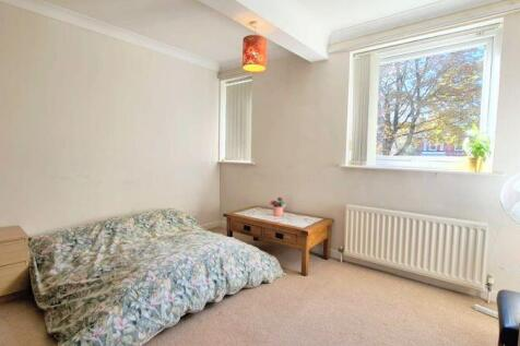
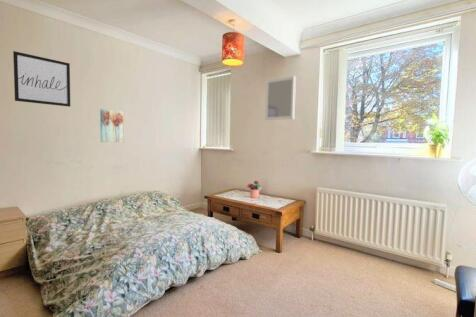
+ wall art (112, 126)
+ wall art (43, 80)
+ home mirror (279, 99)
